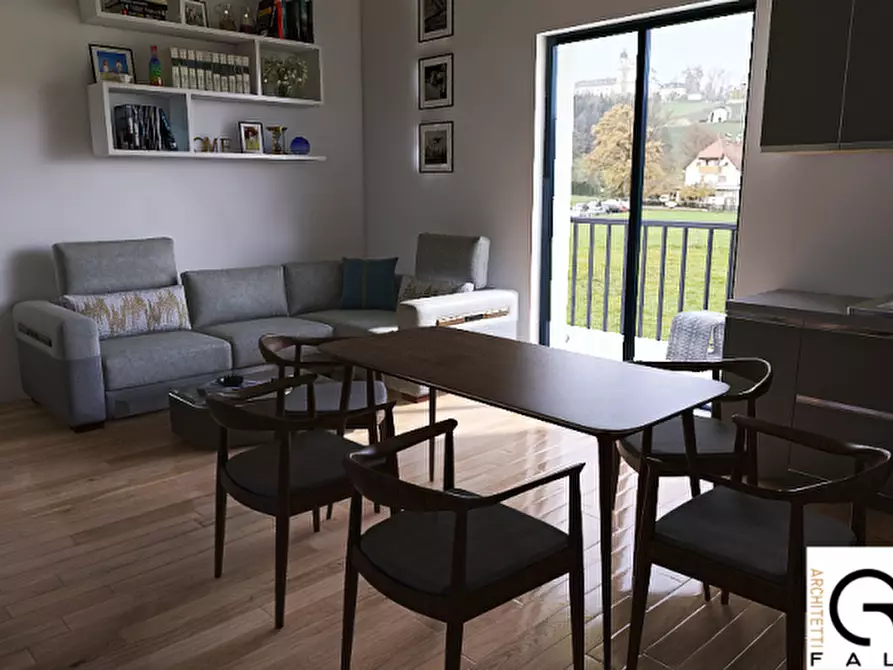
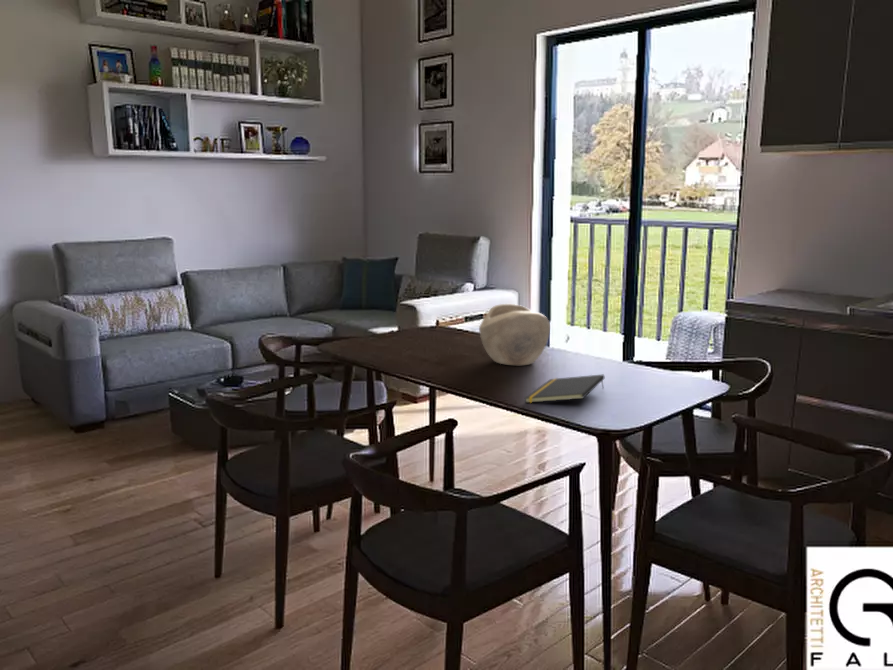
+ decorative bowl (514, 334)
+ notepad (565, 388)
